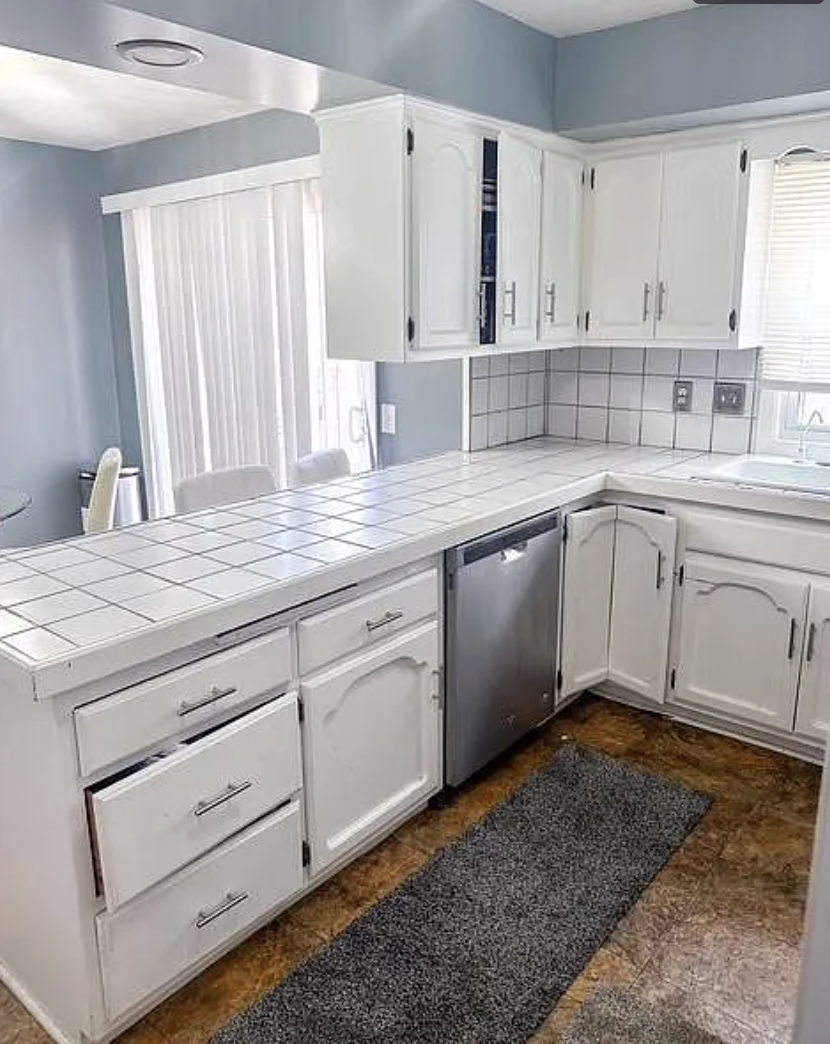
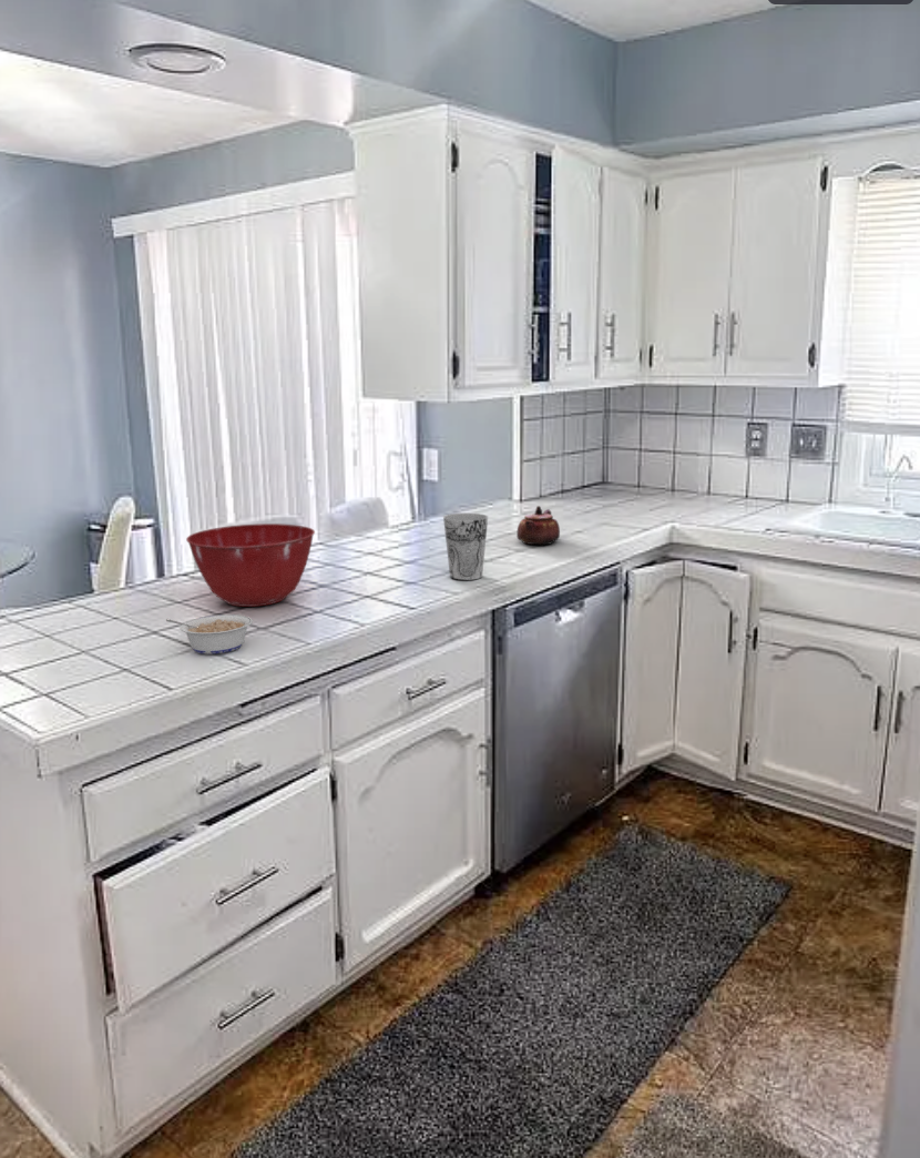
+ cup (466, 546)
+ legume (214, 633)
+ mixing bowl (253, 566)
+ teapot (539, 524)
